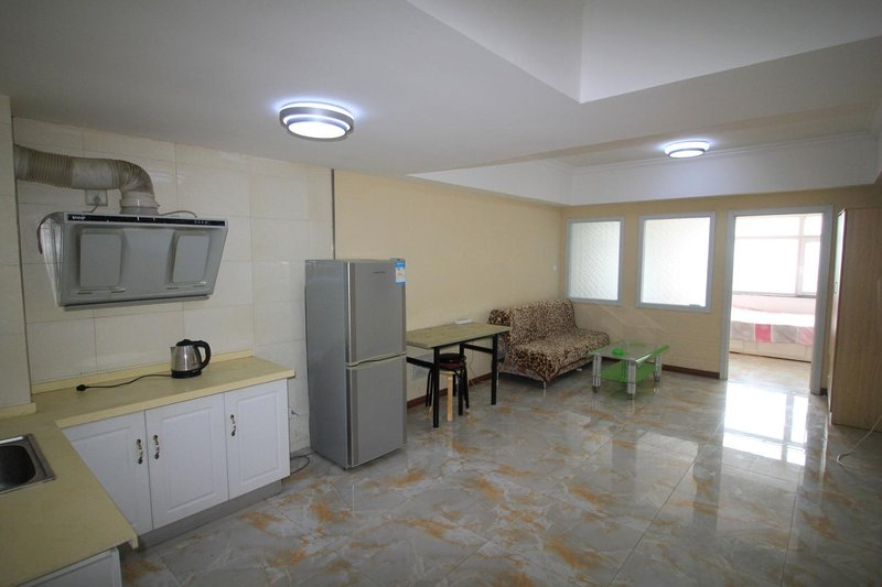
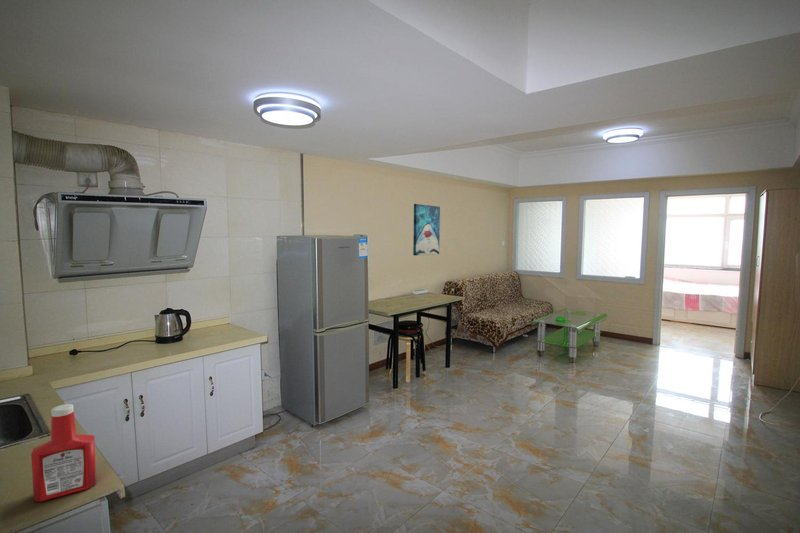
+ soap bottle (64, 448)
+ wall art (427, 230)
